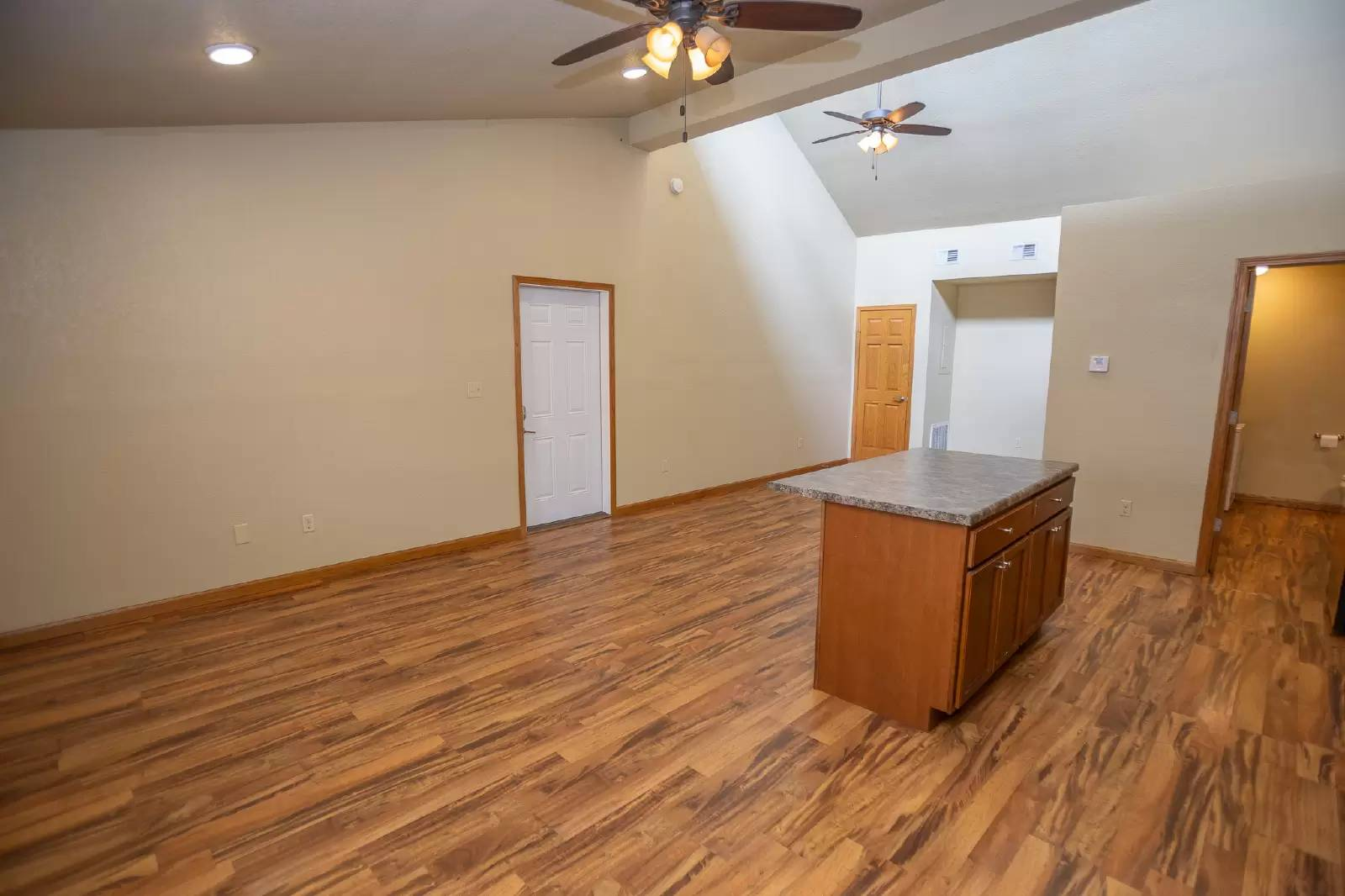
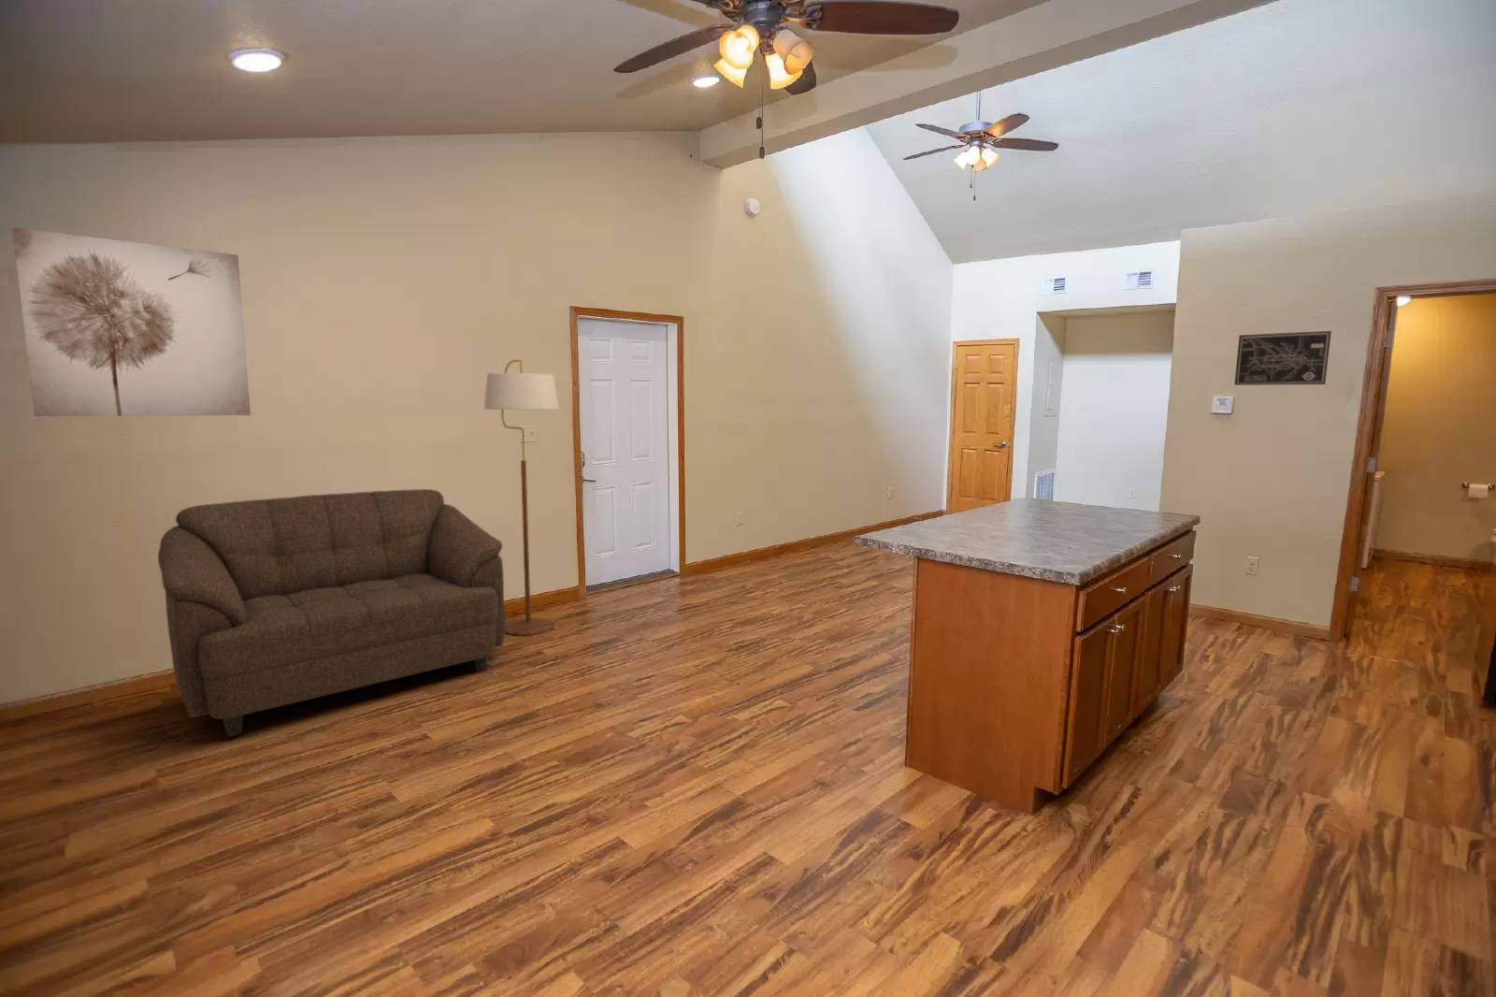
+ wall art (142, 330)
+ sofa (344, 591)
+ wall art (1281, 358)
+ floor lamp (522, 495)
